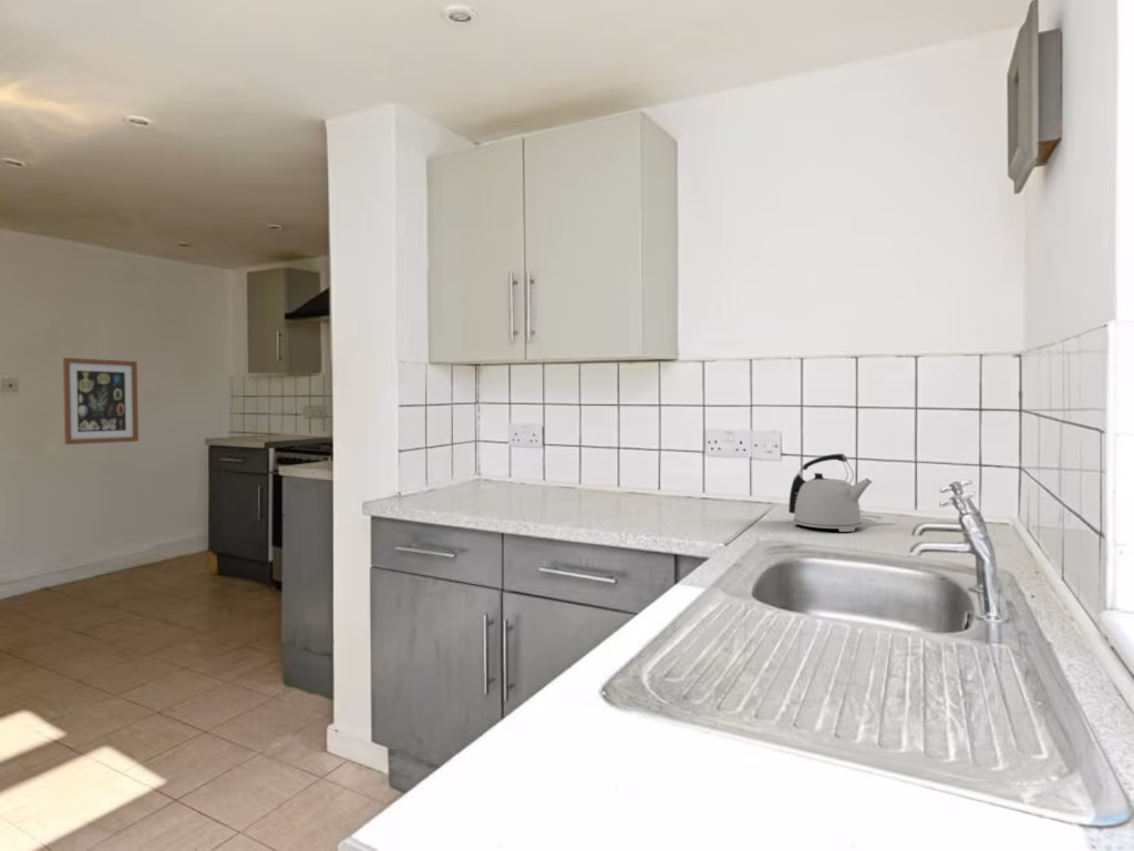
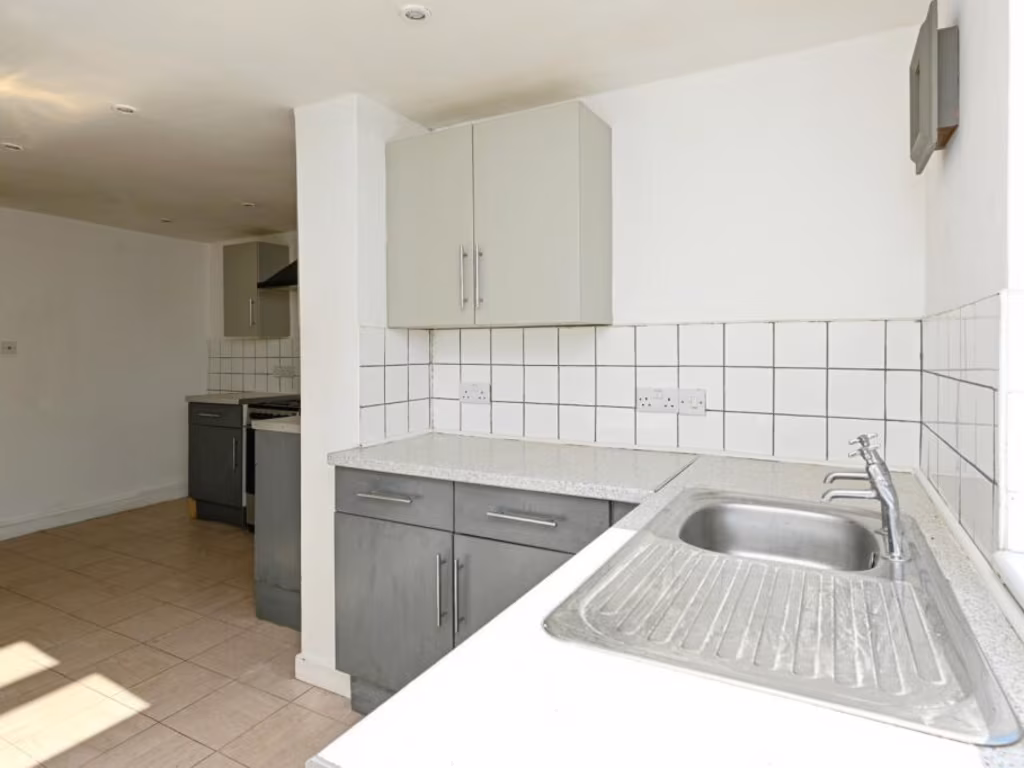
- wall art (102, 401)
- kettle (828, 490)
